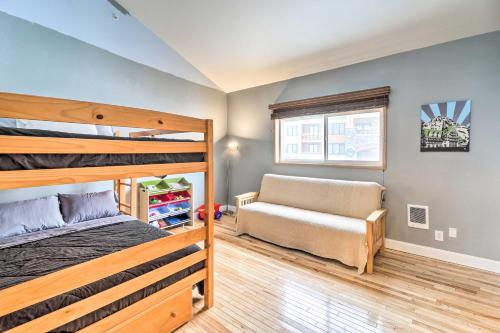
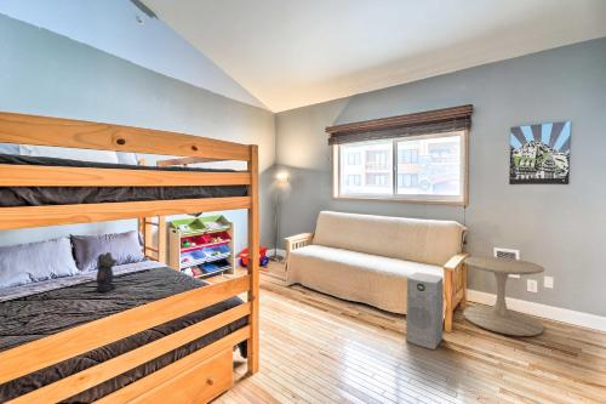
+ bear (104, 271)
+ air purifier (424, 307)
+ side table (501, 291)
